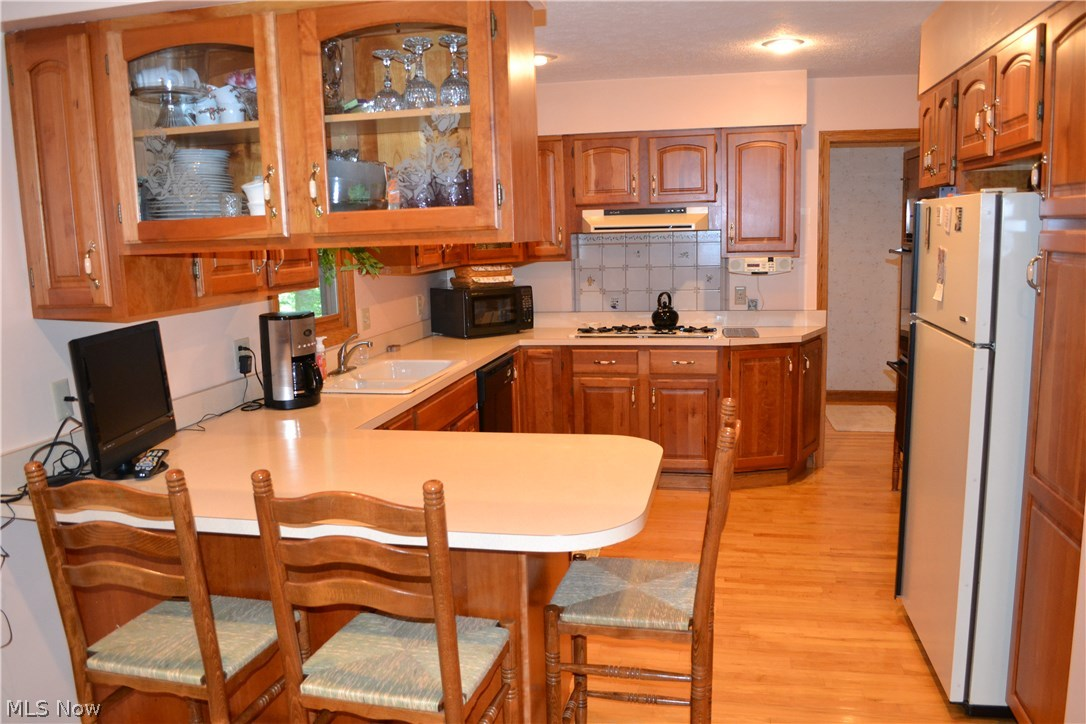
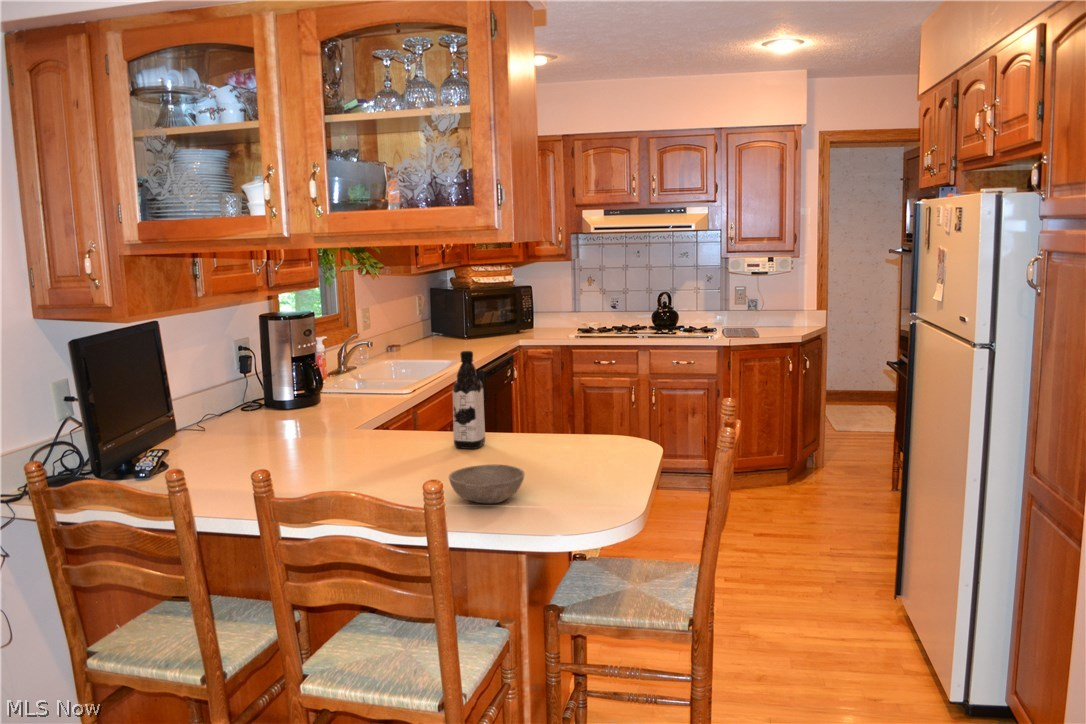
+ water bottle (467, 399)
+ soup bowl (487, 486)
